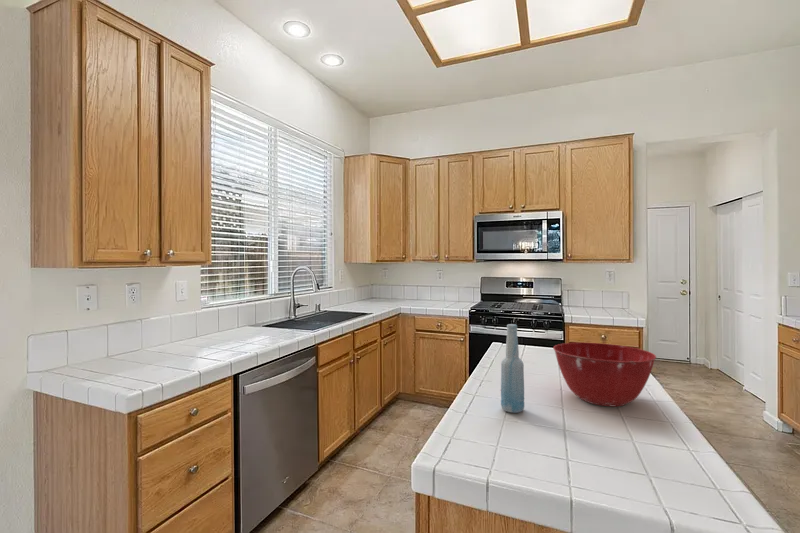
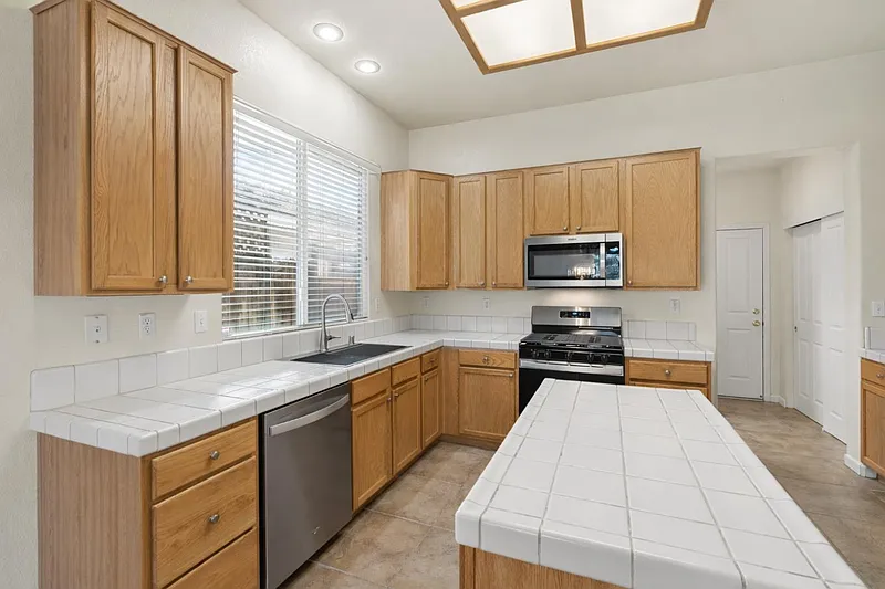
- mixing bowl (602, 374)
- bottle (512, 367)
